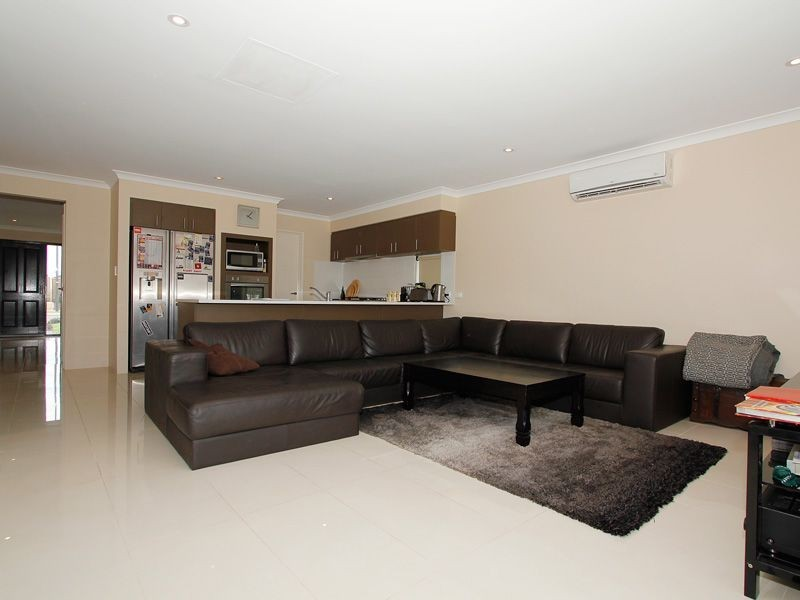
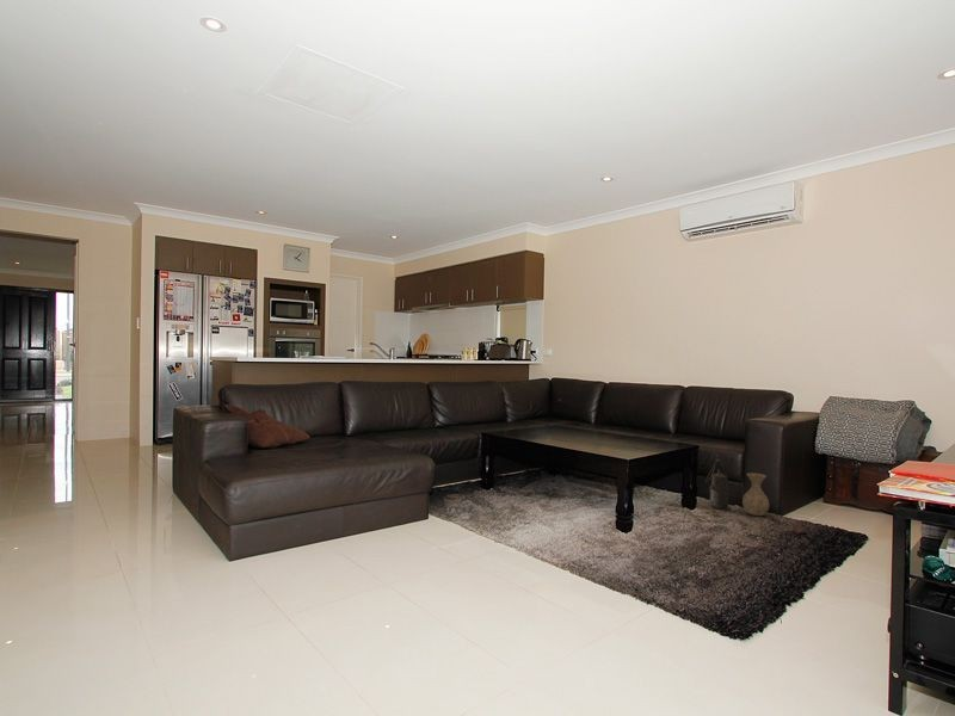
+ lantern (717, 481)
+ vase (756, 494)
